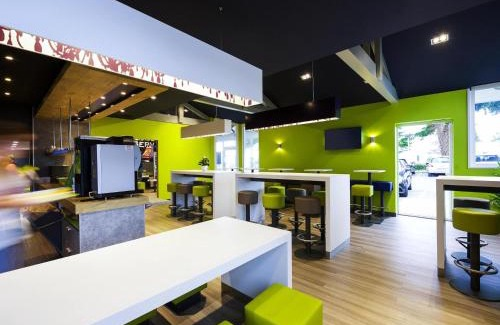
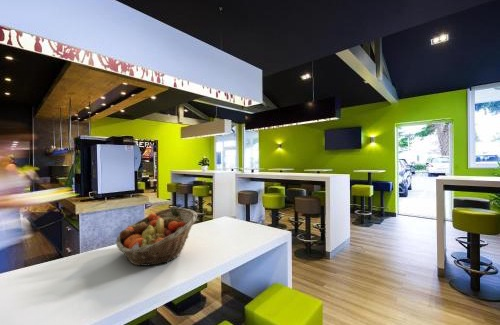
+ fruit basket (158, 232)
